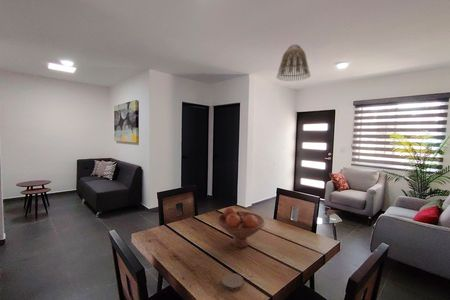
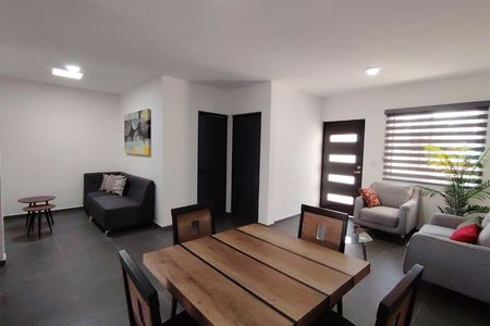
- coaster (232, 281)
- fruit bowl (241, 226)
- lamp shade (293, 61)
